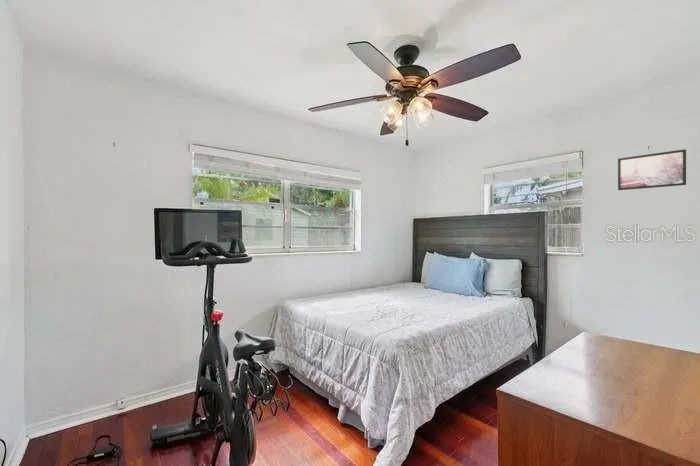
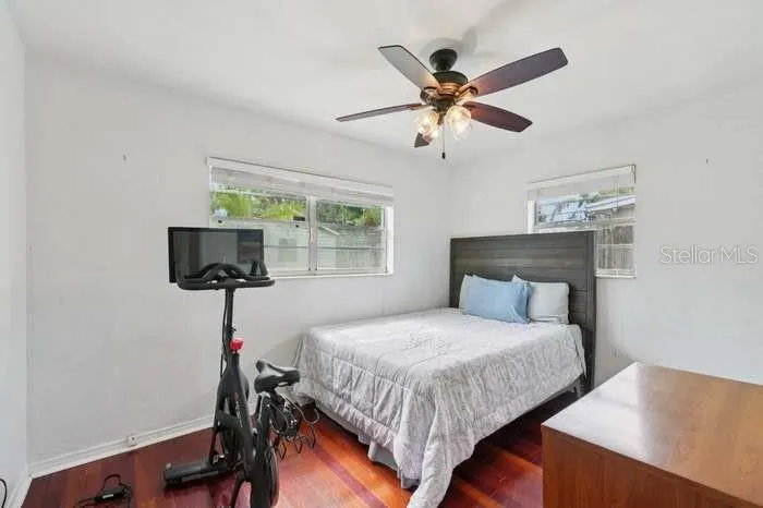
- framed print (650, 171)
